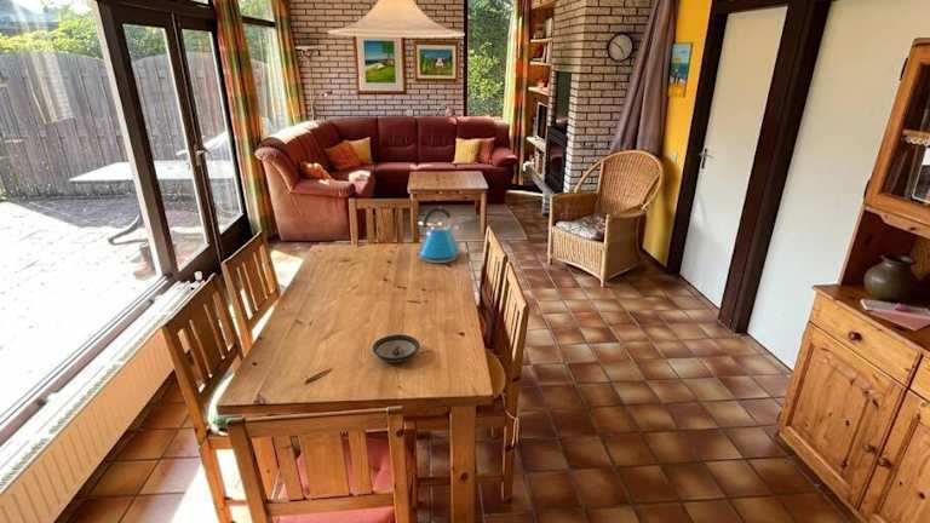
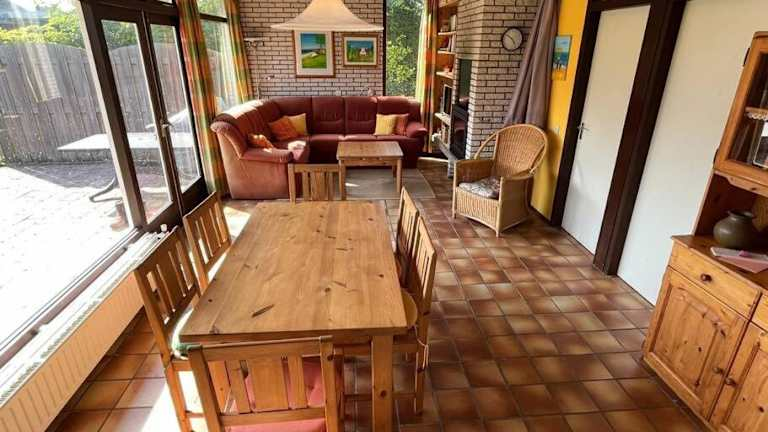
- saucer (396, 350)
- kettle (437, 232)
